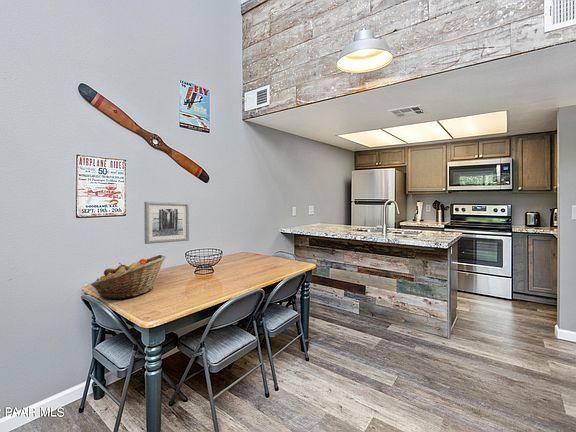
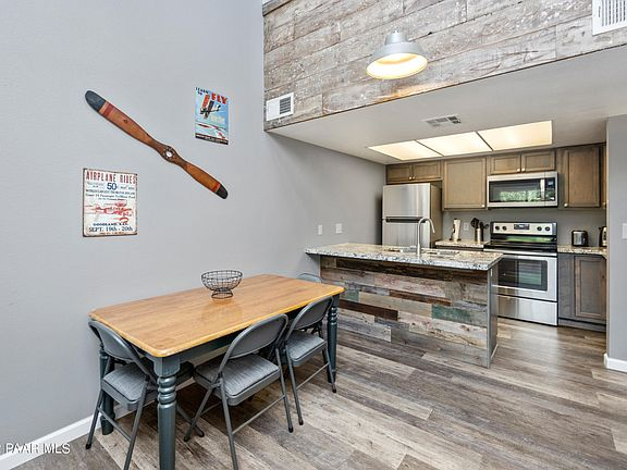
- fruit basket (131, 274)
- wall art (168, 222)
